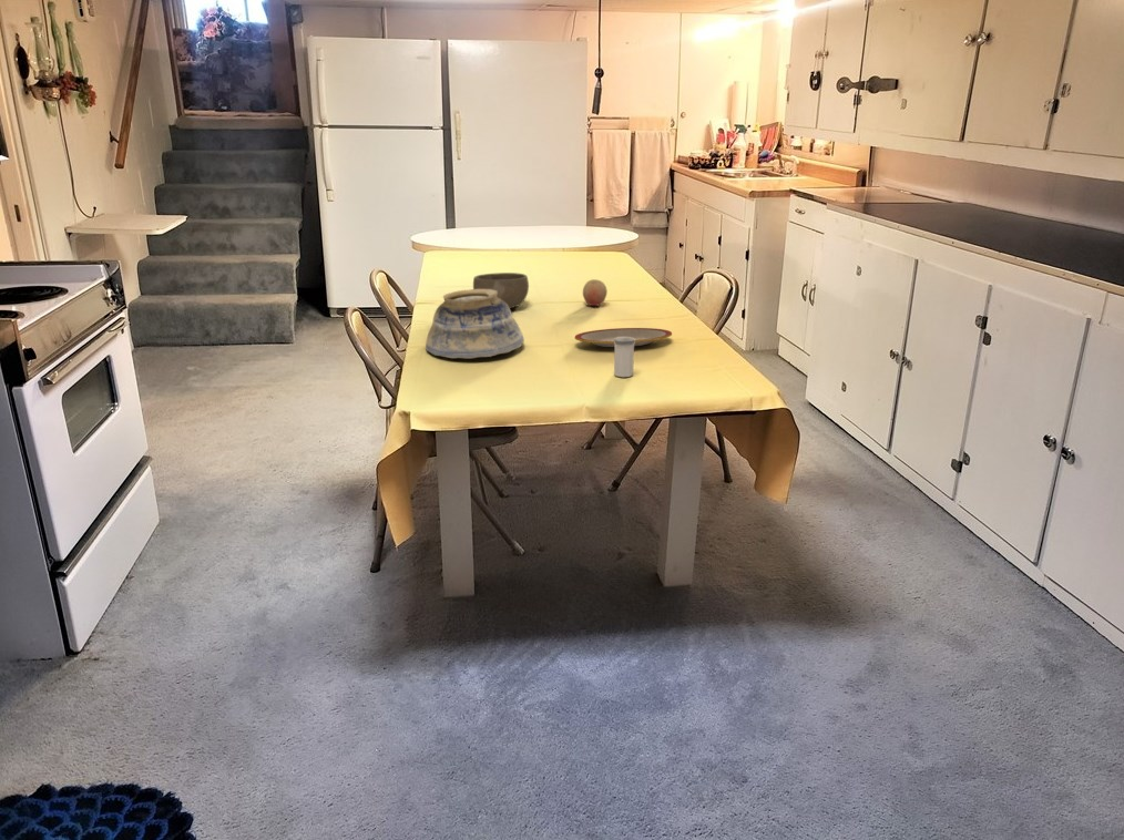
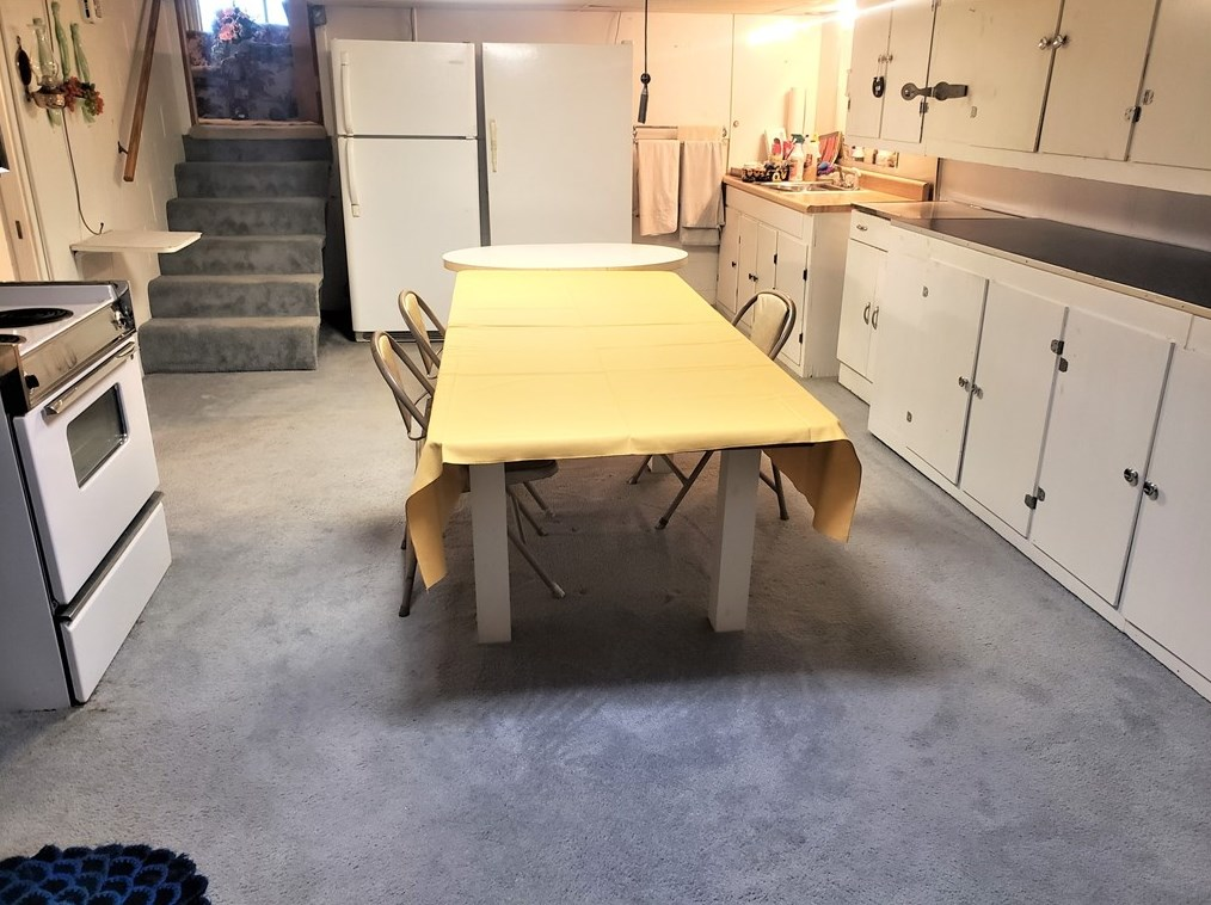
- salt shaker (624, 357)
- fruit (594, 293)
- plate (623, 336)
- bowl (473, 319)
- bowl (501, 290)
